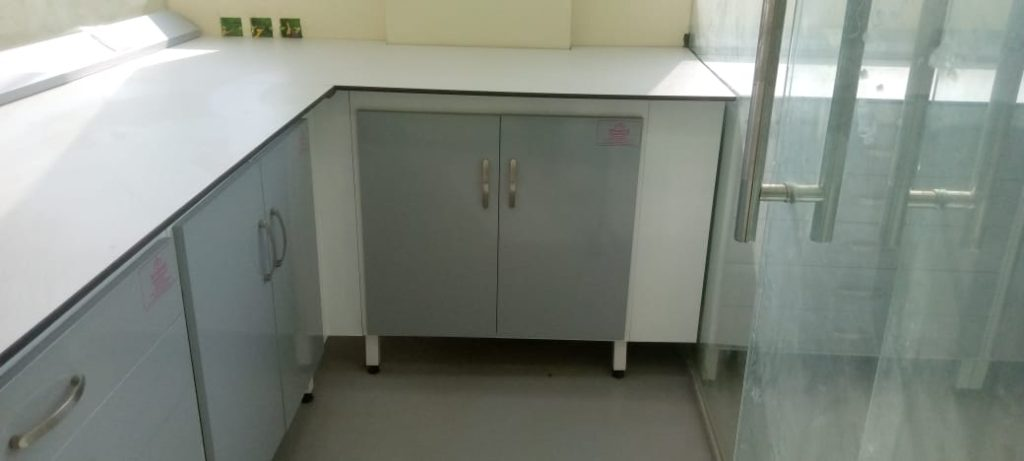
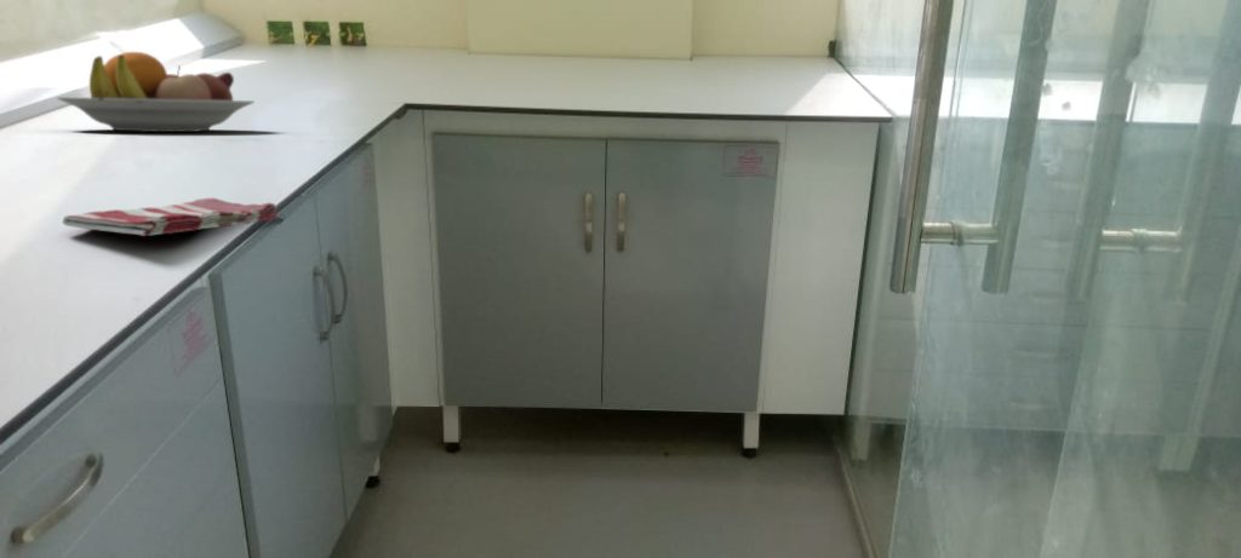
+ fruit bowl (159, 92)
+ dish towel (175, 214)
